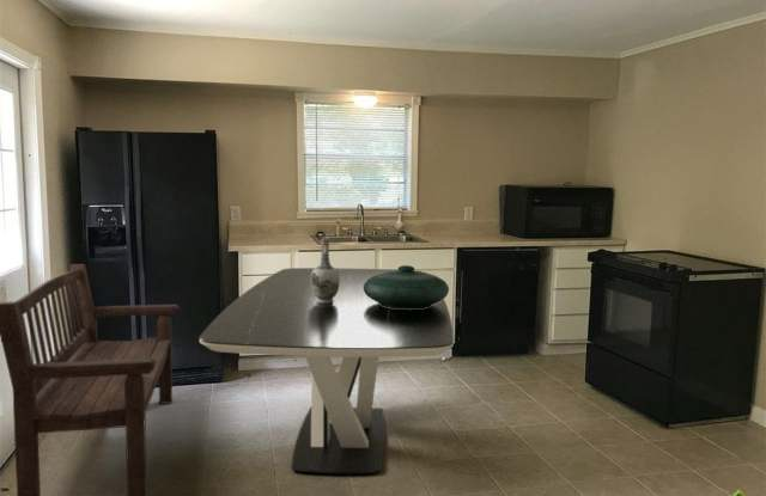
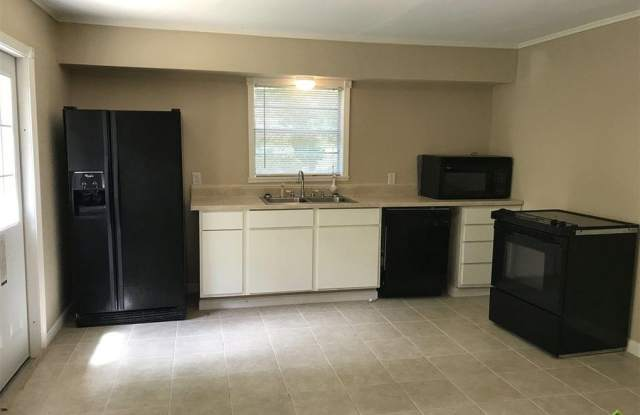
- bench (107, 363)
- dining table (342, 366)
- vase (324, 269)
- decorative bowl (406, 284)
